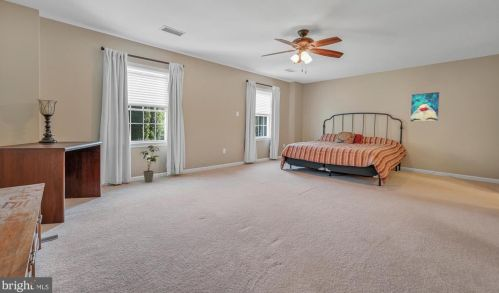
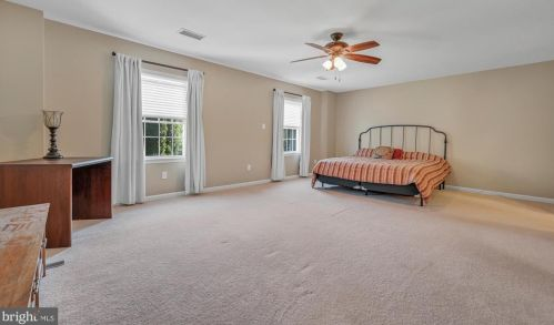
- house plant (150, 163)
- wall art (424, 107)
